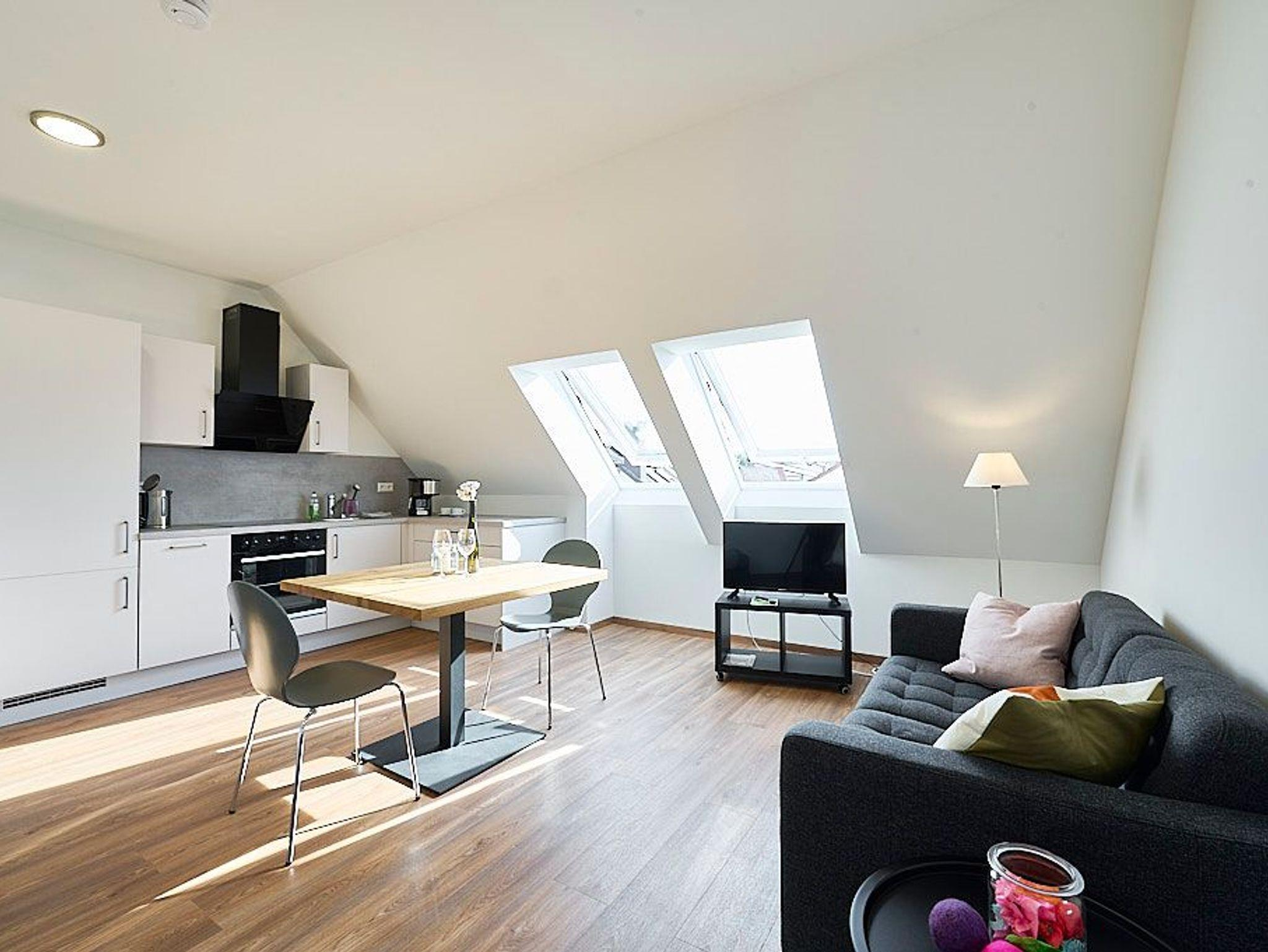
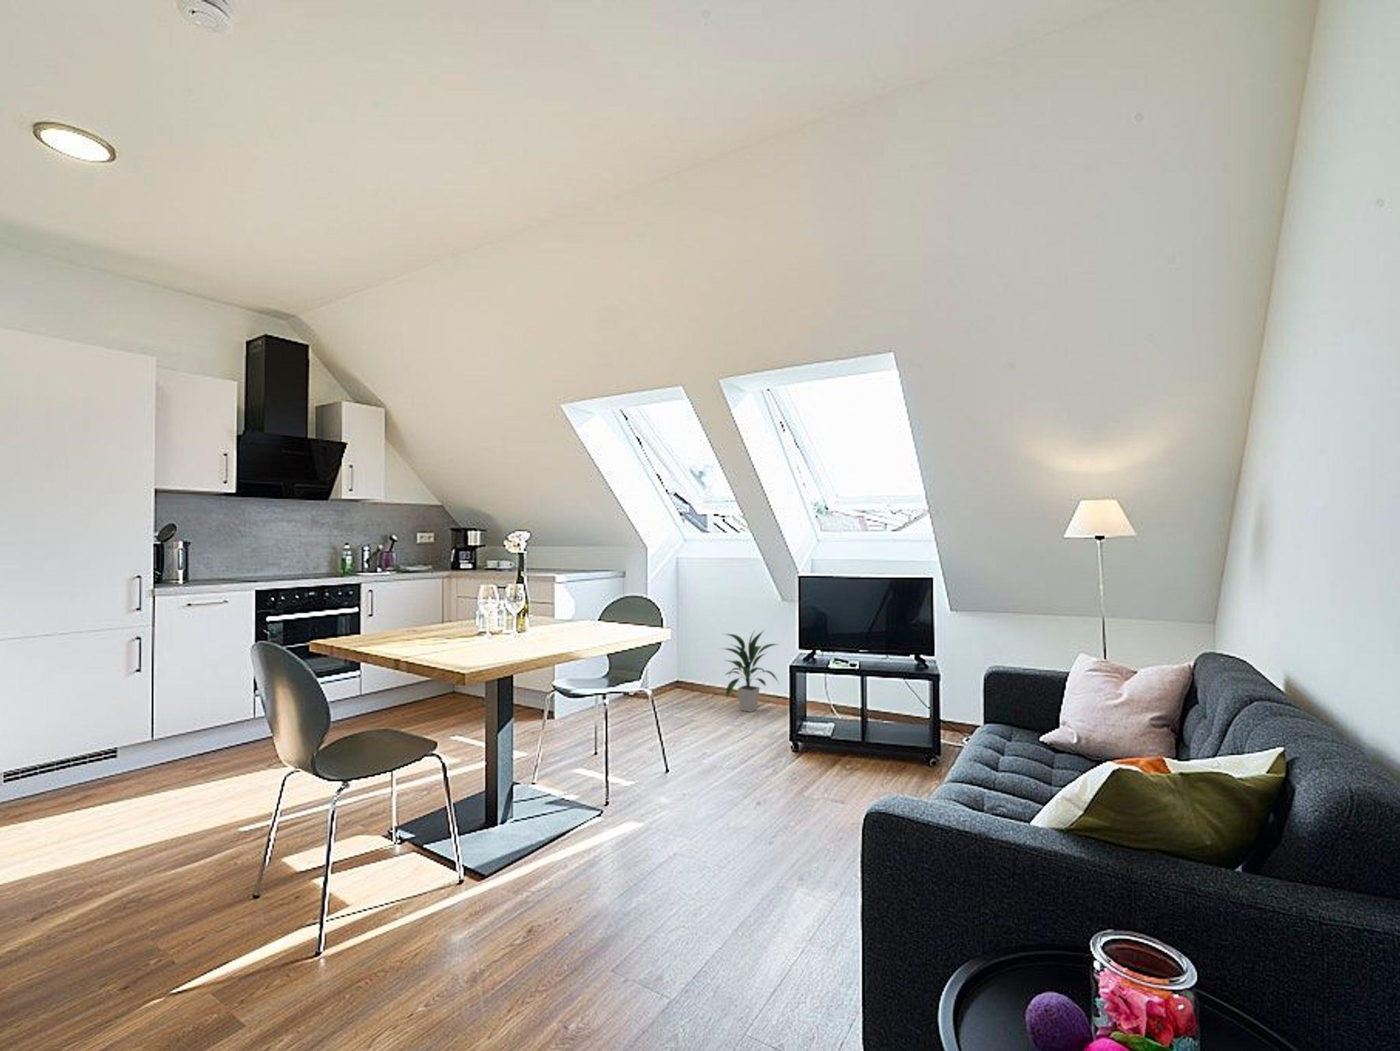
+ indoor plant (745, 668)
